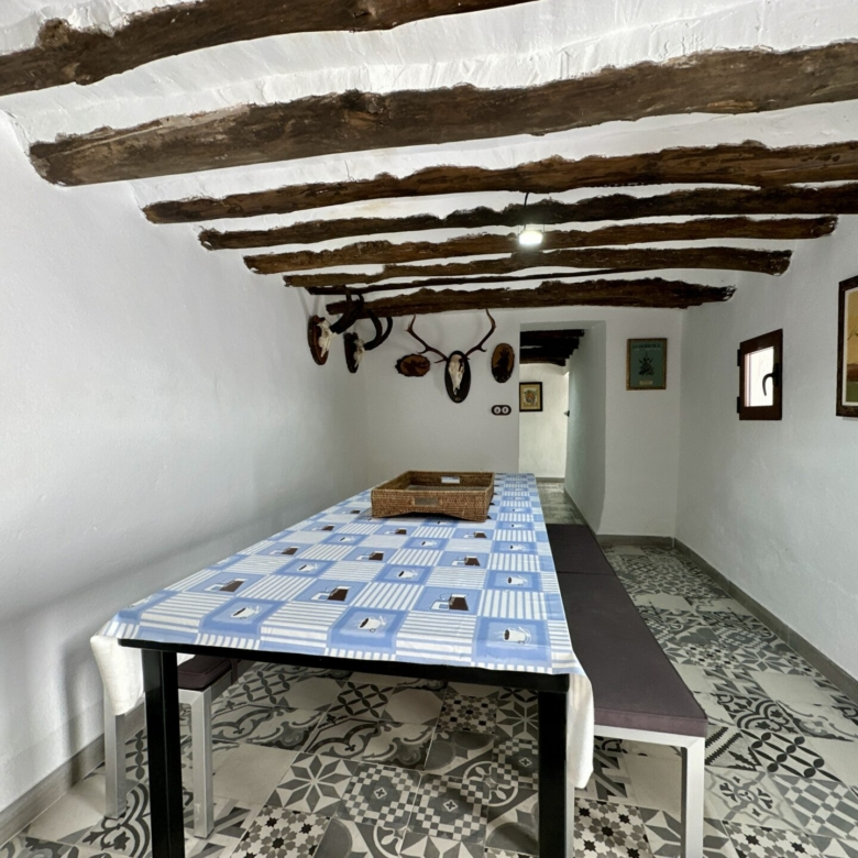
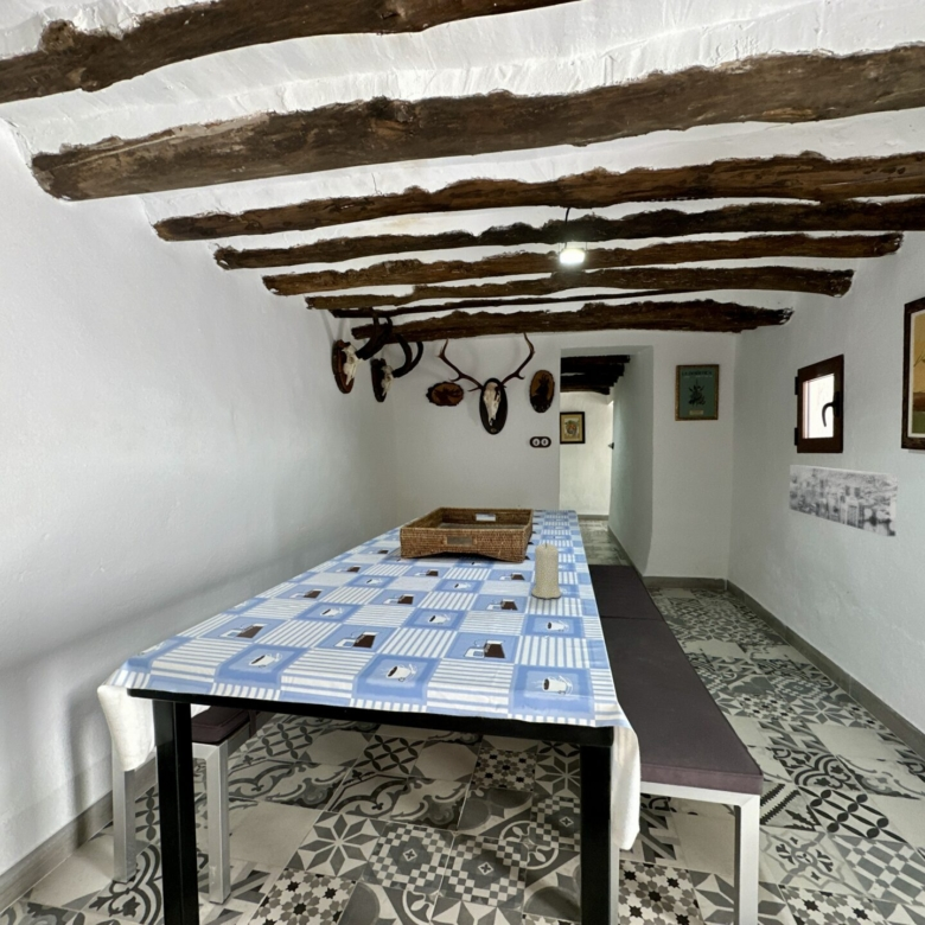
+ candle (546, 568)
+ wall art (834, 495)
